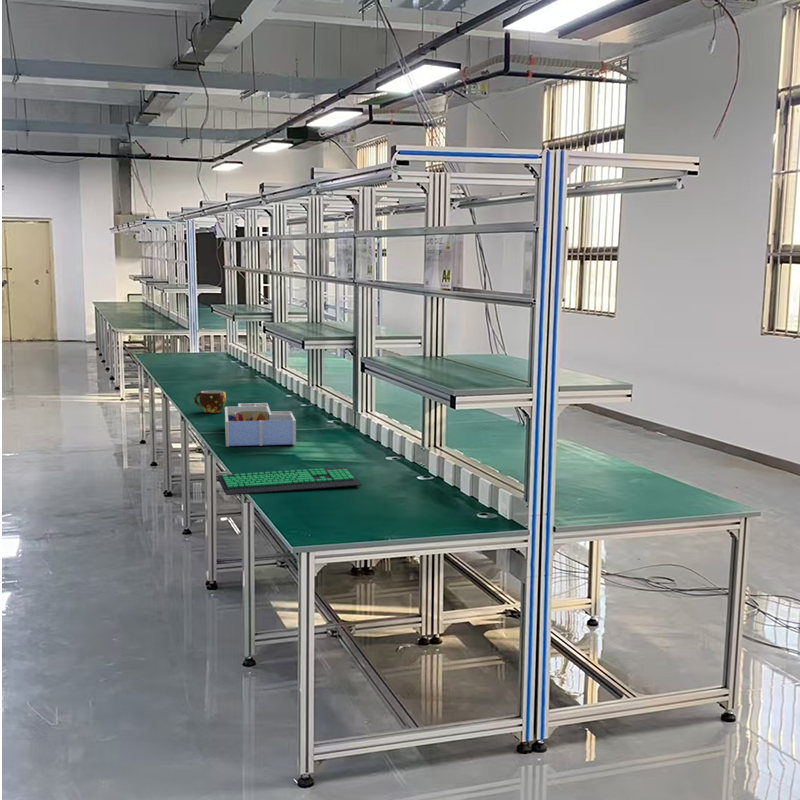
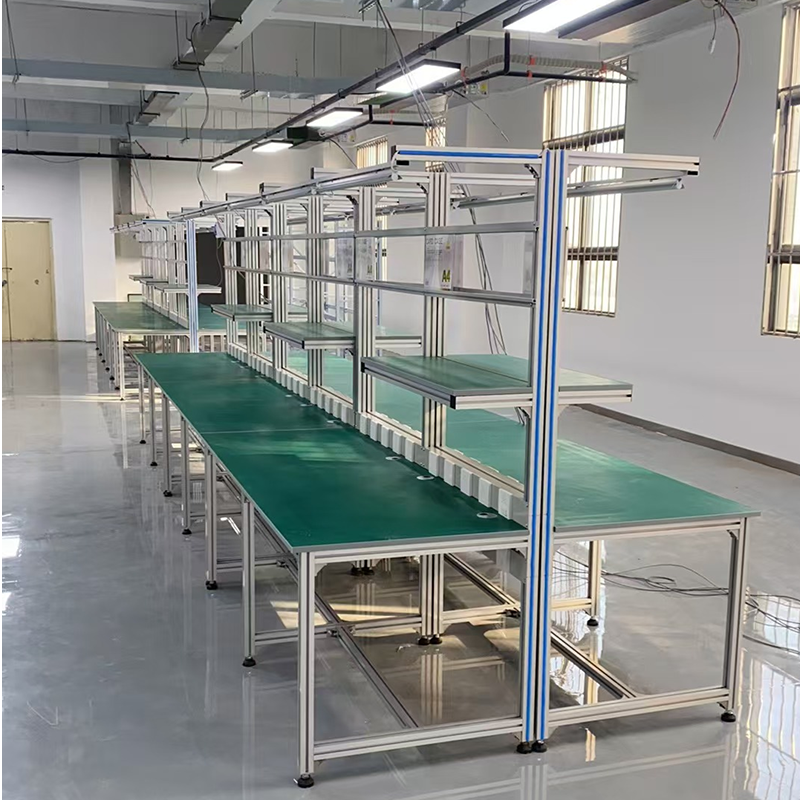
- cup (211, 401)
- computer keyboard (289, 479)
- desk organizer (258, 423)
